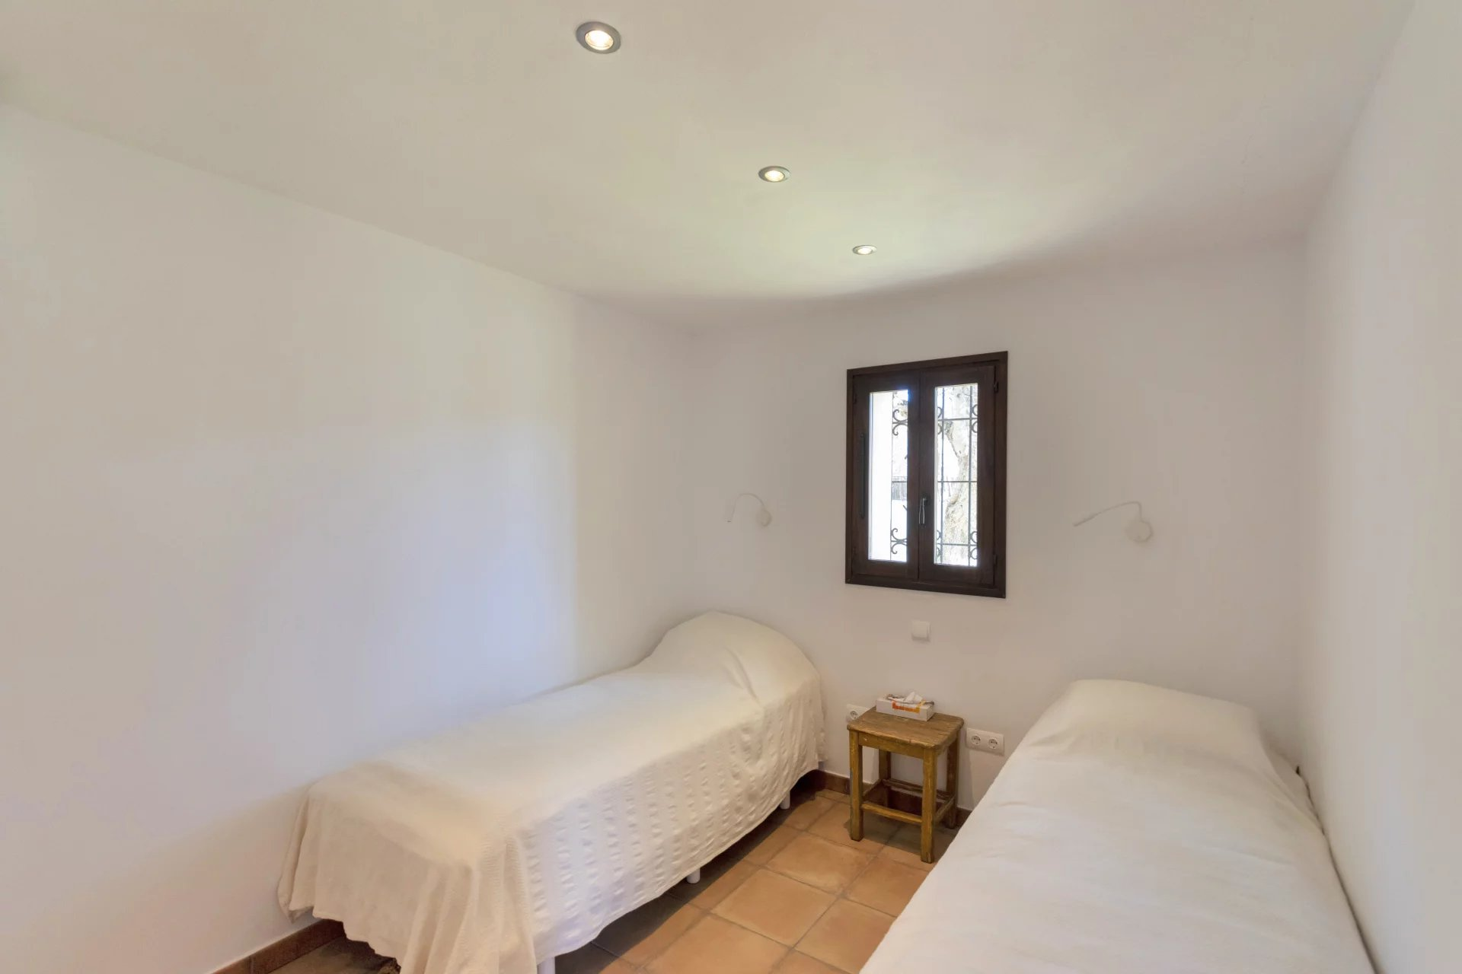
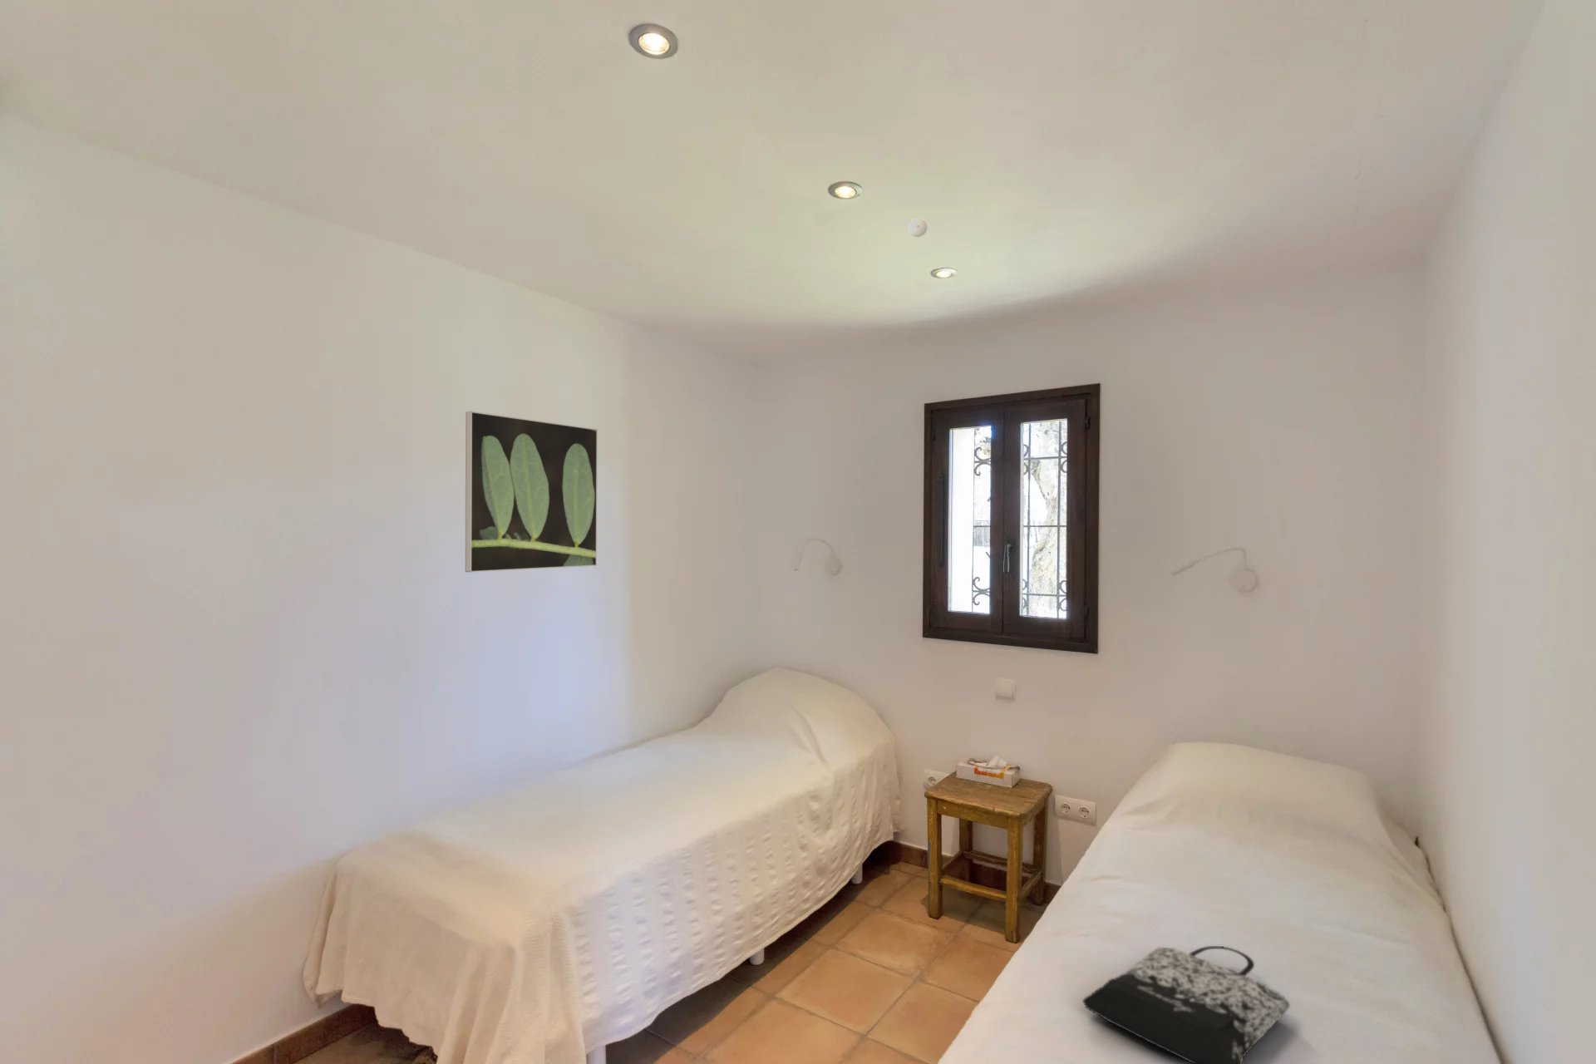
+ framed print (536, 494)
+ smoke detector (918, 228)
+ tote bag (1198, 990)
